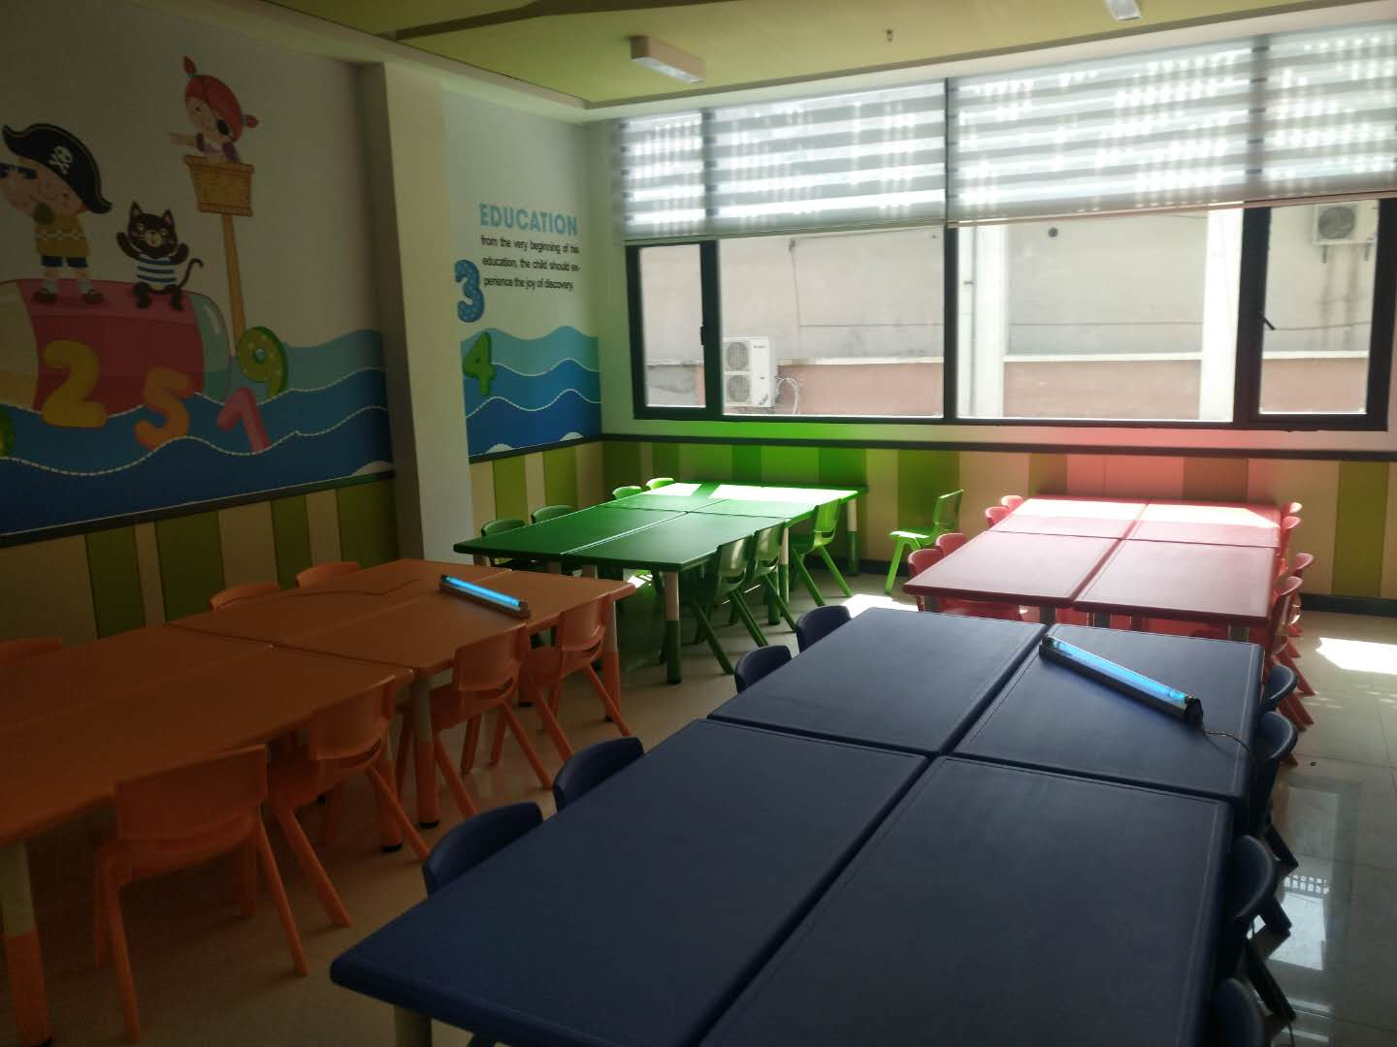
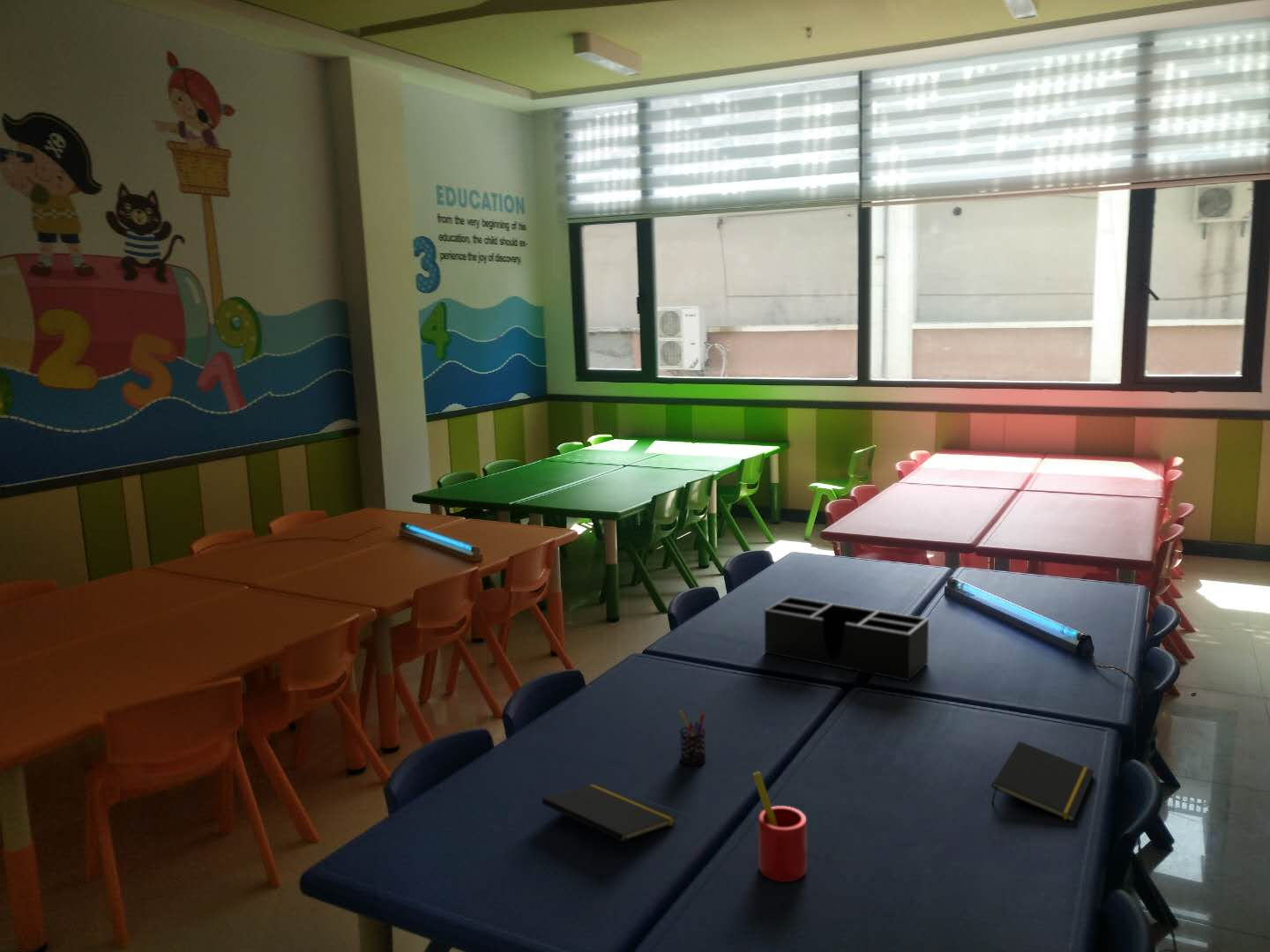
+ notepad (1043, 778)
+ desk organizer (844, 636)
+ pen holder (695, 734)
+ notepad (609, 810)
+ straw (778, 823)
